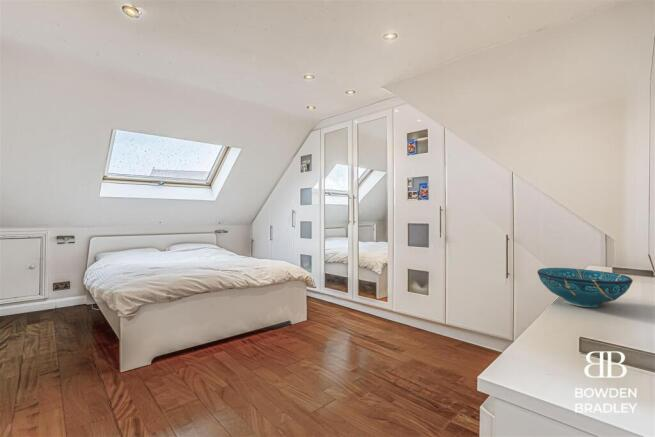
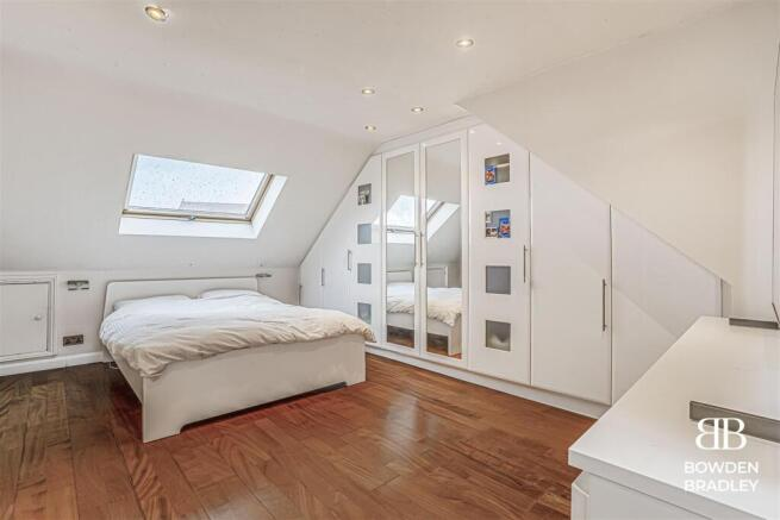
- decorative bowl (581, 288)
